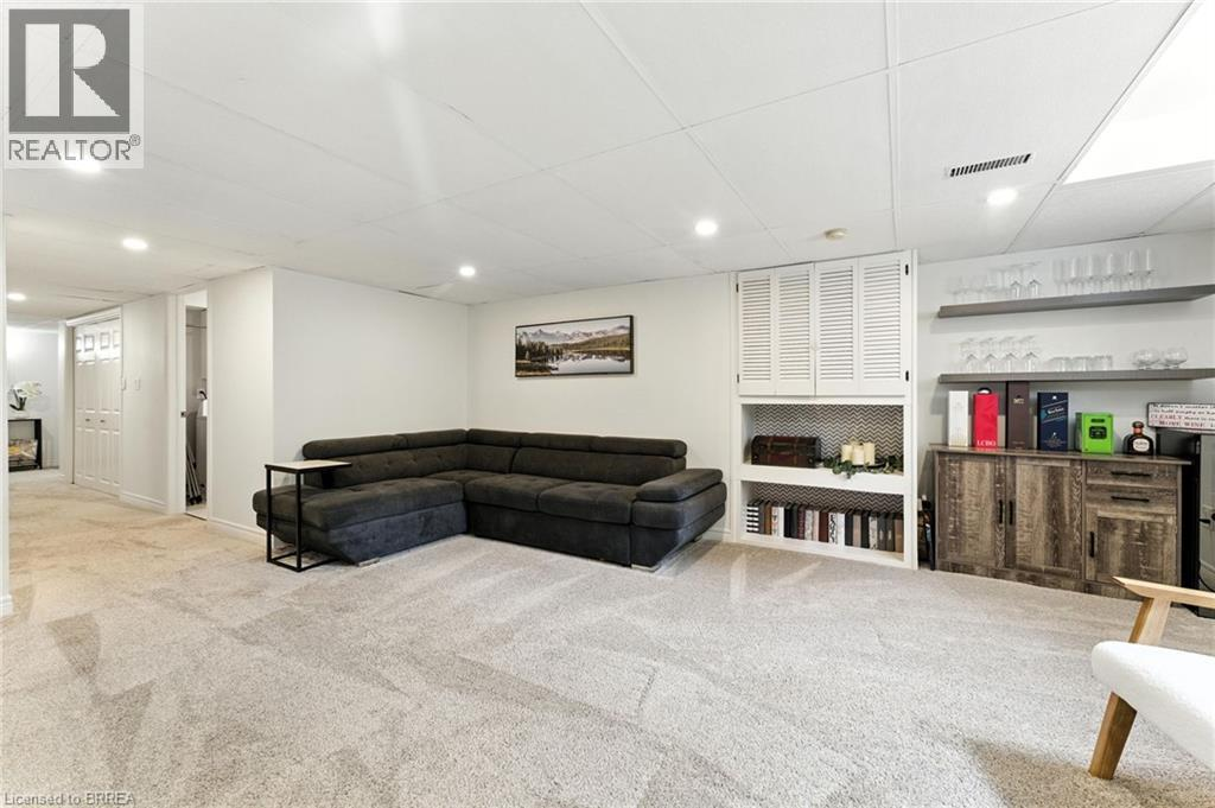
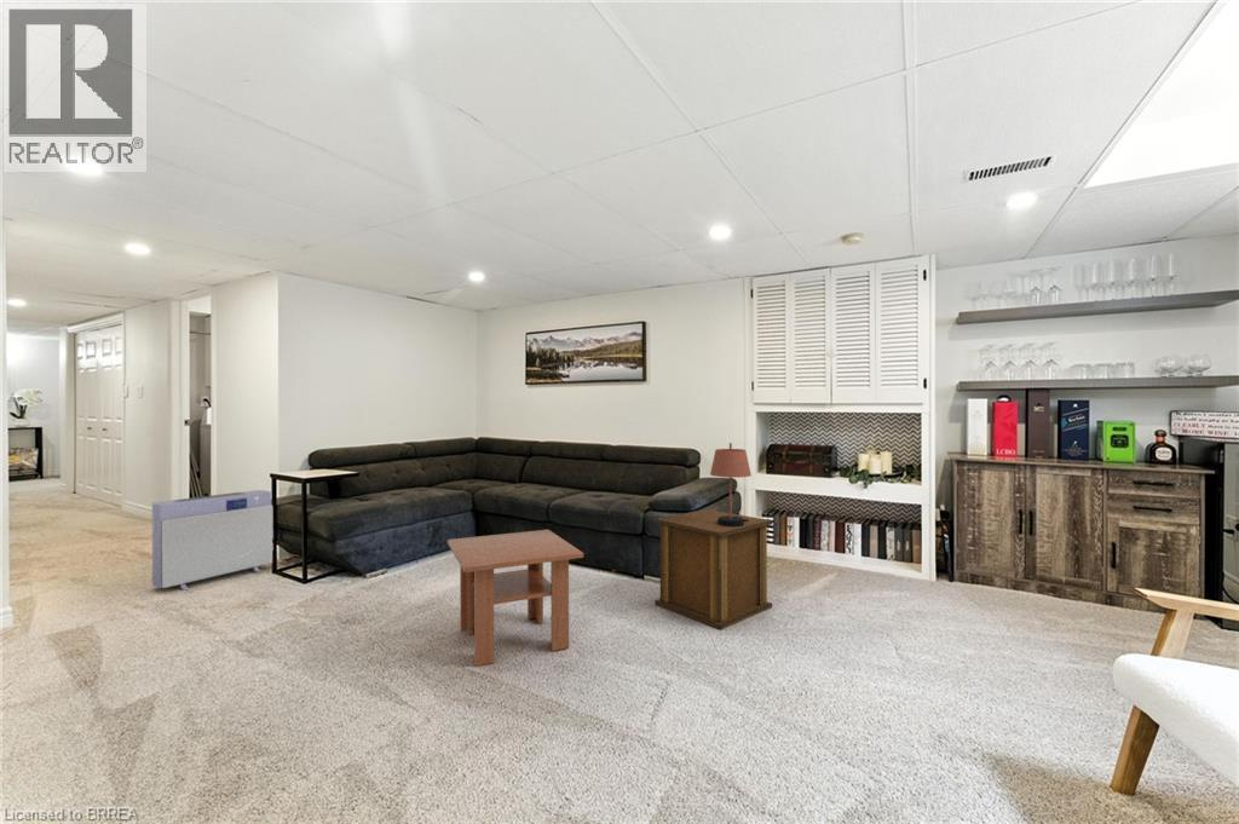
+ coffee table (512, 592)
+ side table (713, 563)
+ air purifier (214, 536)
+ table lamp (731, 483)
